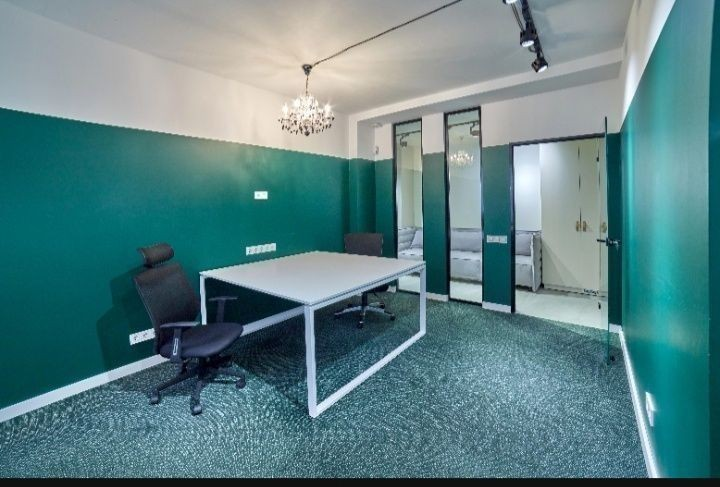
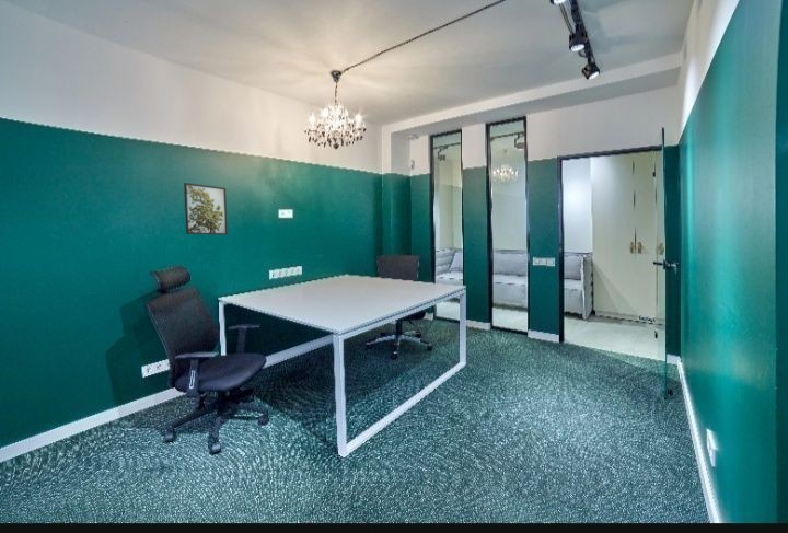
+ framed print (206, 209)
